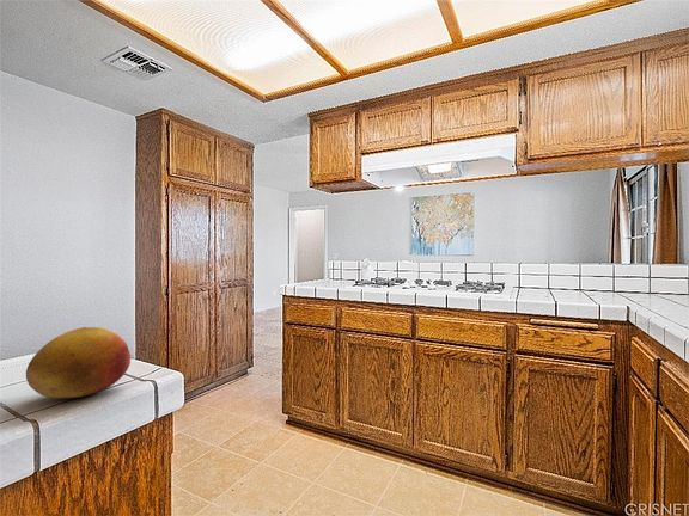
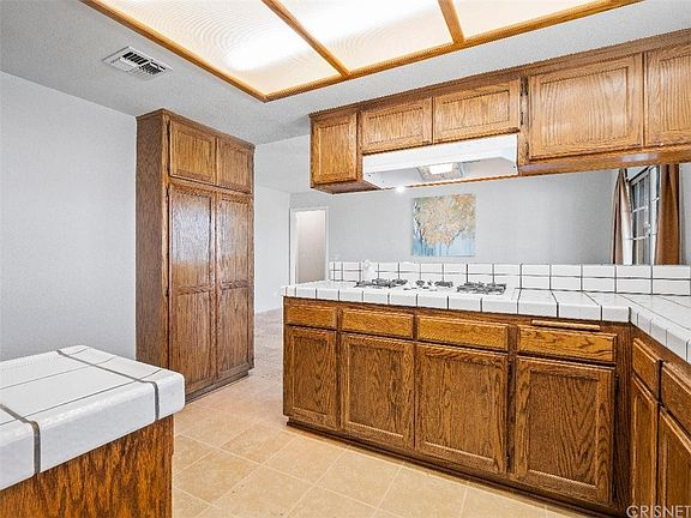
- fruit (81, 360)
